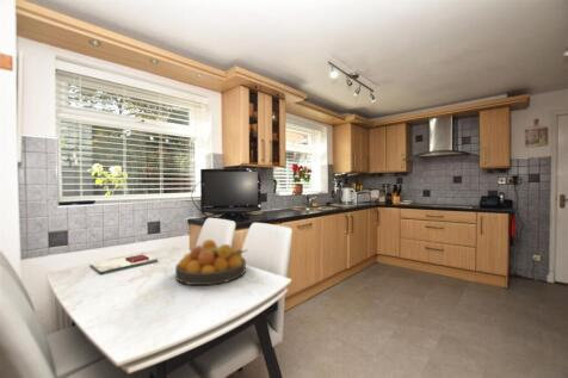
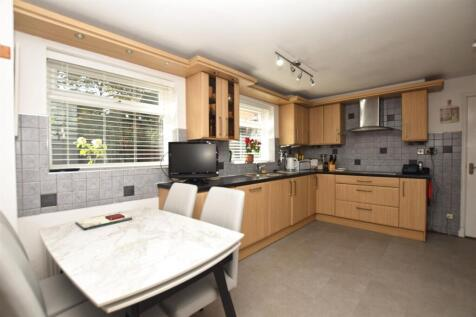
- fruit bowl (211, 258)
